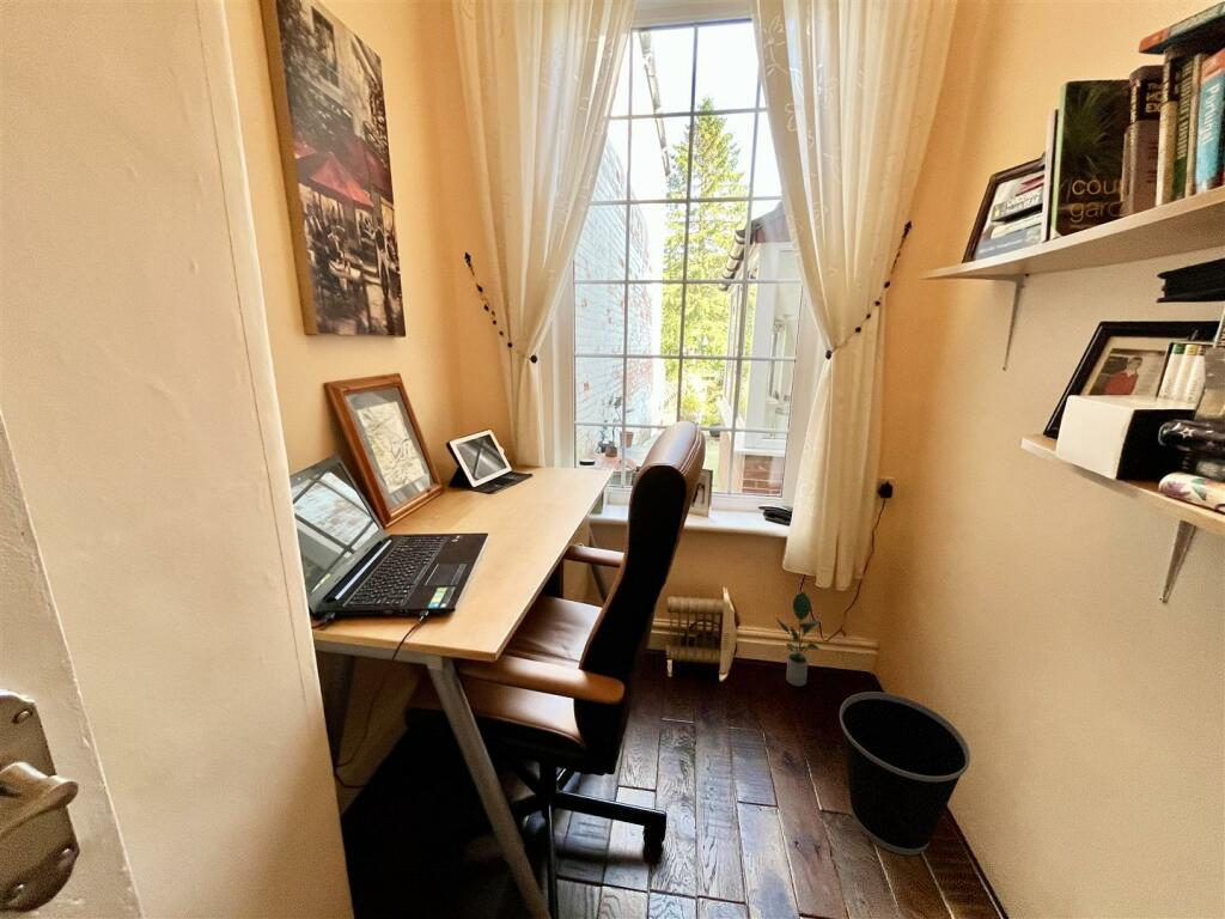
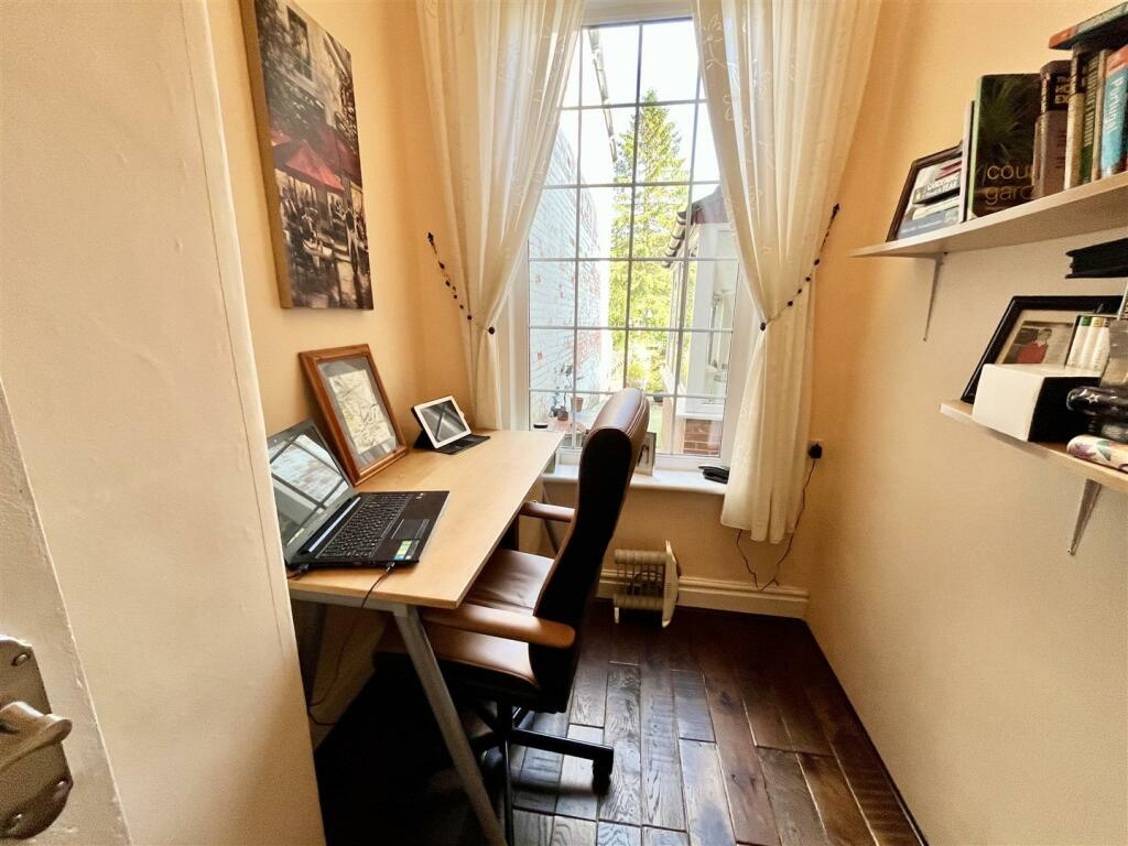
- potted plant (797, 640)
- wastebasket (895, 775)
